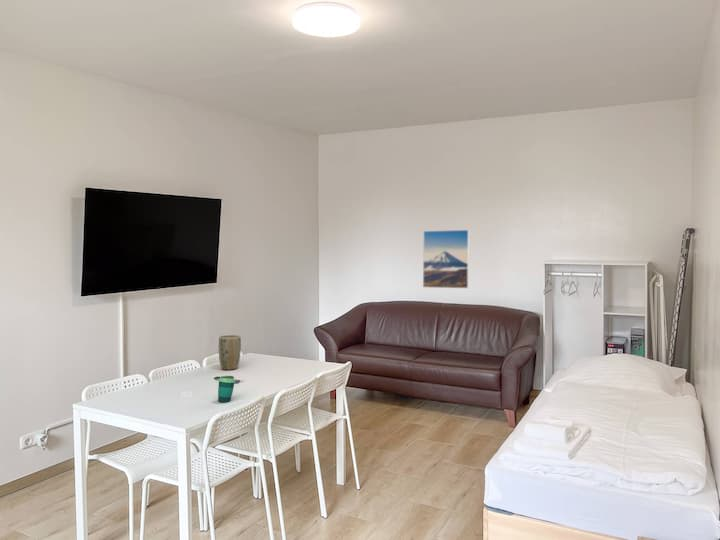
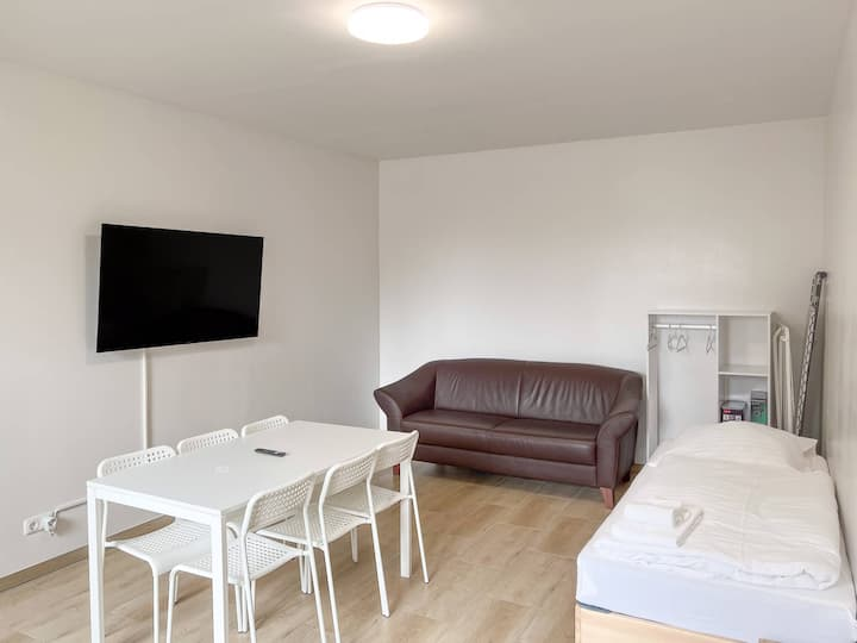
- plant pot (229, 352)
- cup (226, 389)
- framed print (445, 259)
